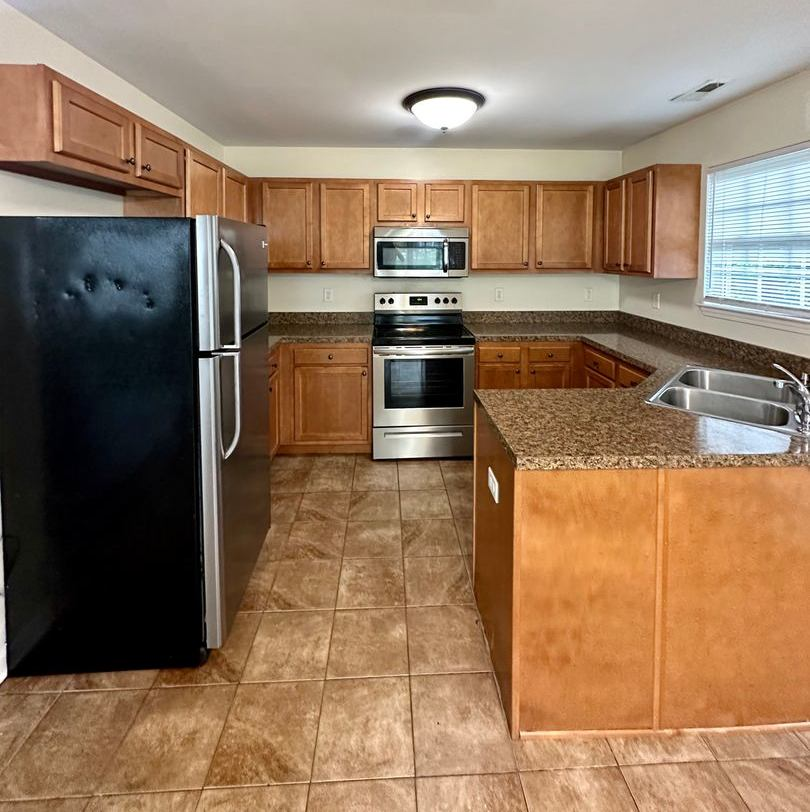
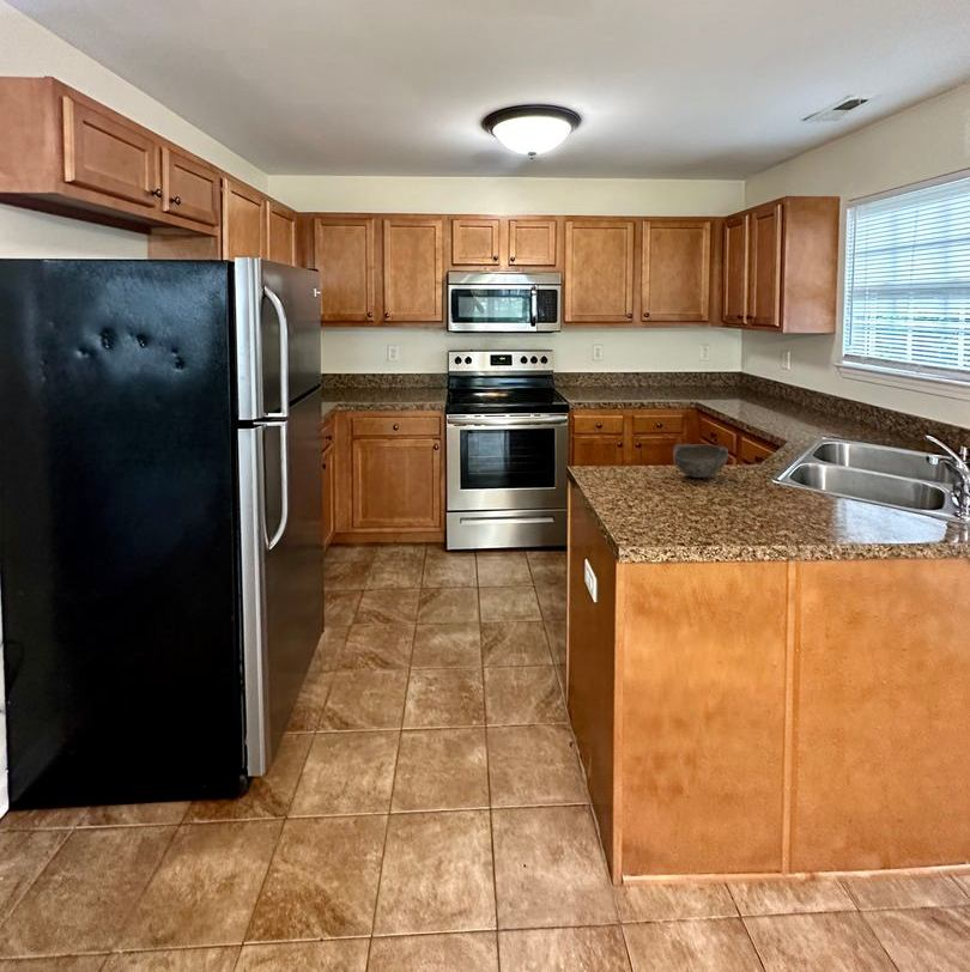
+ bowl (699, 461)
